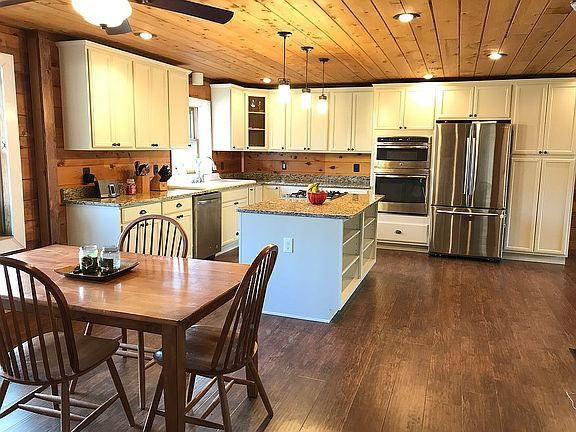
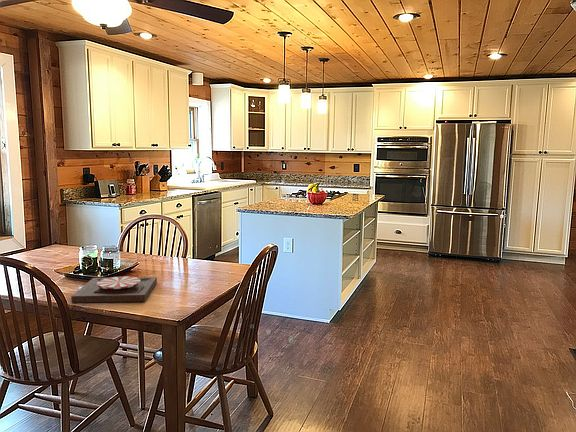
+ plate (117, 286)
